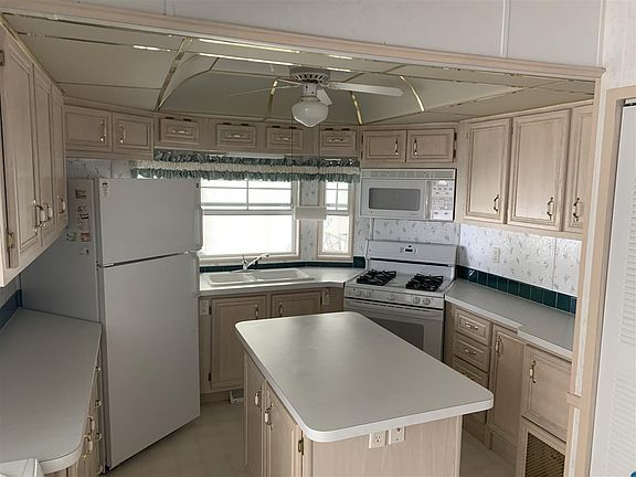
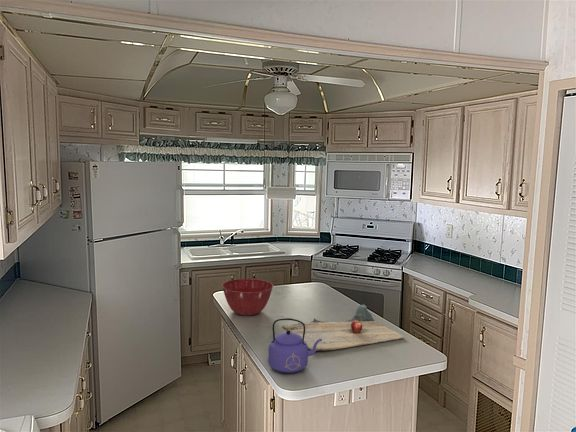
+ mixing bowl (247, 298)
+ kettle (295, 343)
+ cutting board (341, 325)
